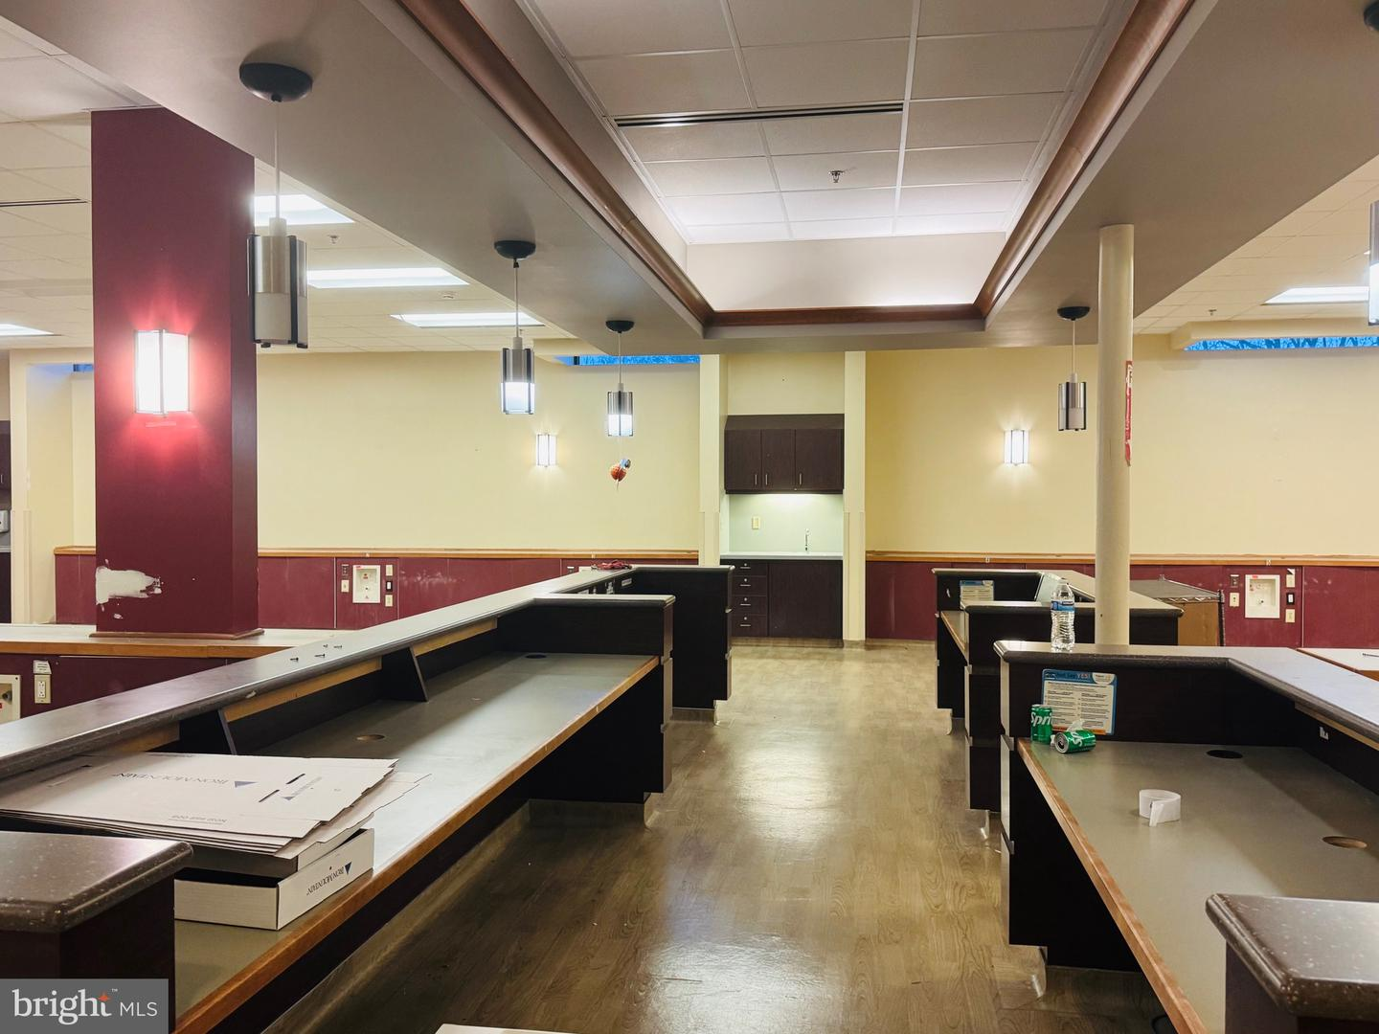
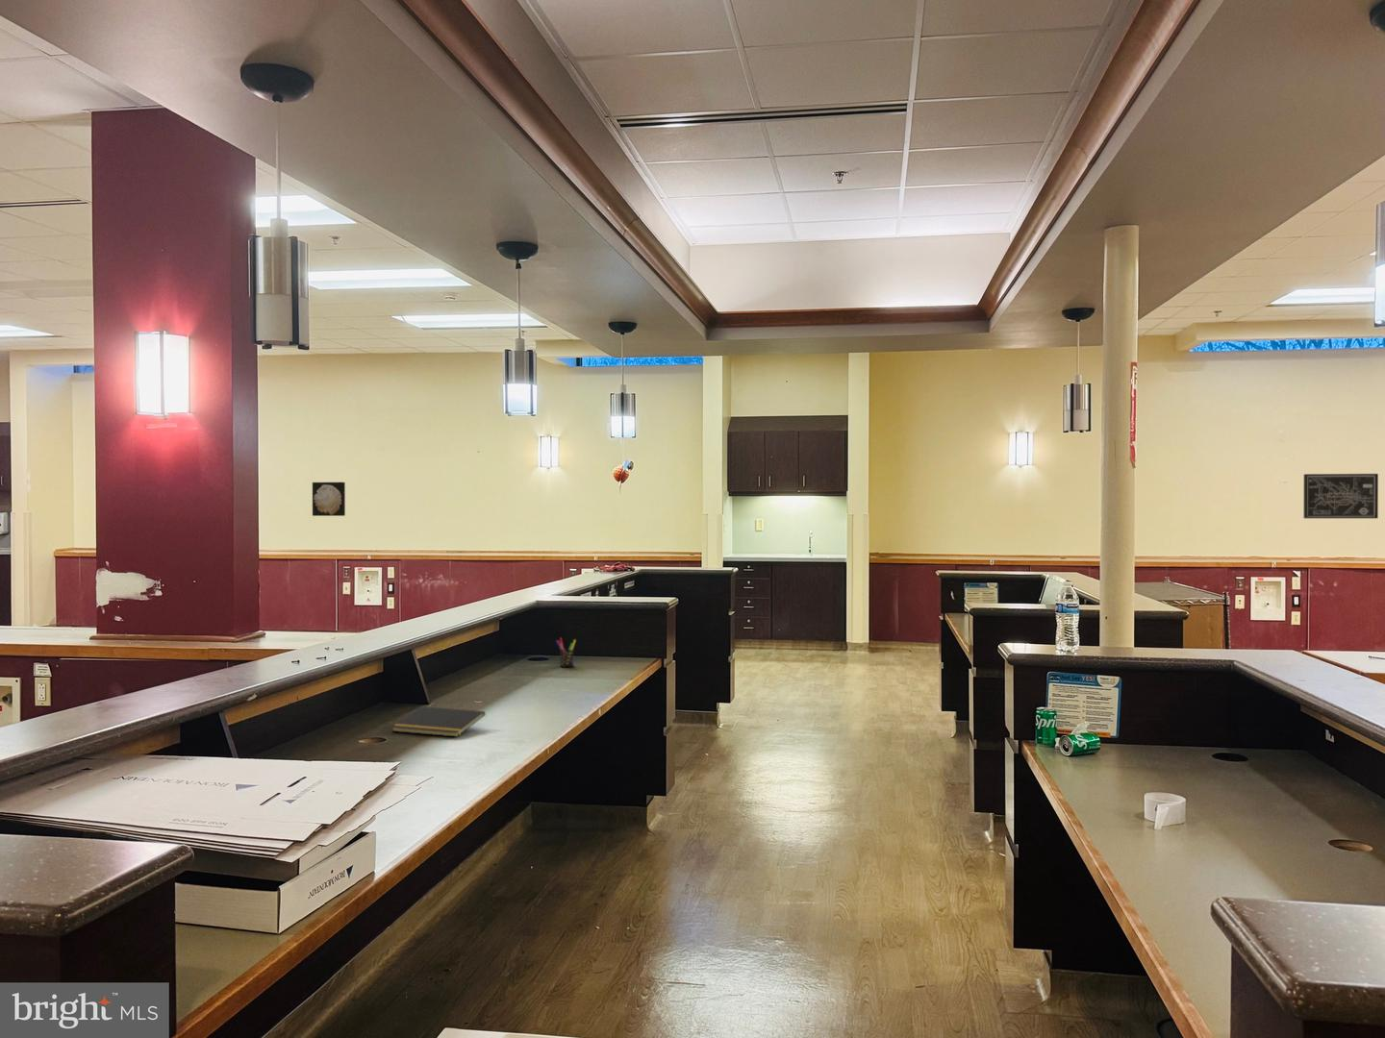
+ wall art (1340, 496)
+ notepad (438, 721)
+ pen holder (566, 652)
+ wall art (328, 498)
